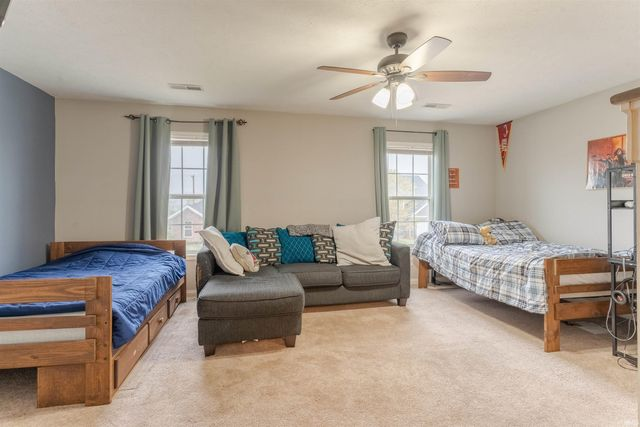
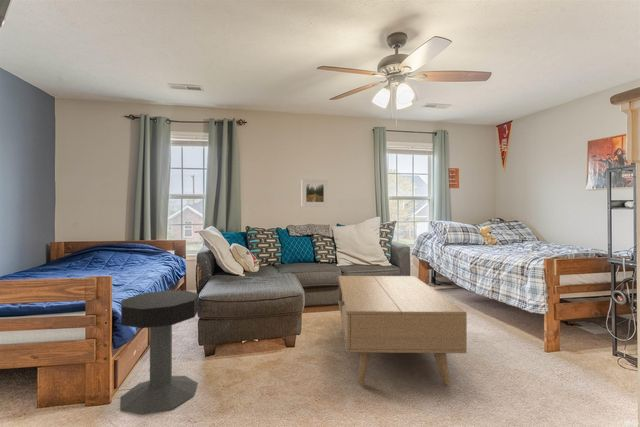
+ side table (159, 345)
+ coffee table (386, 319)
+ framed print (314, 193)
